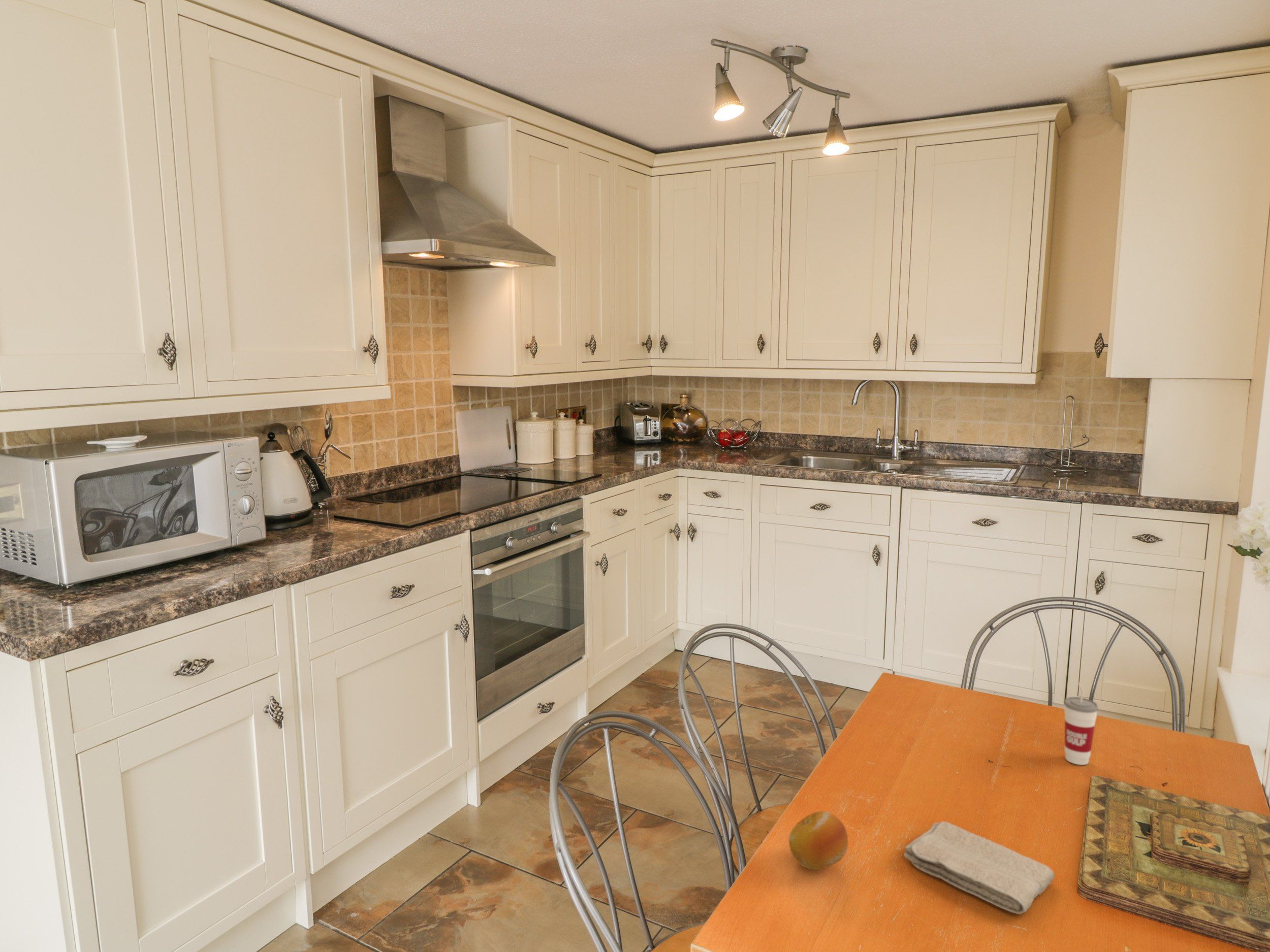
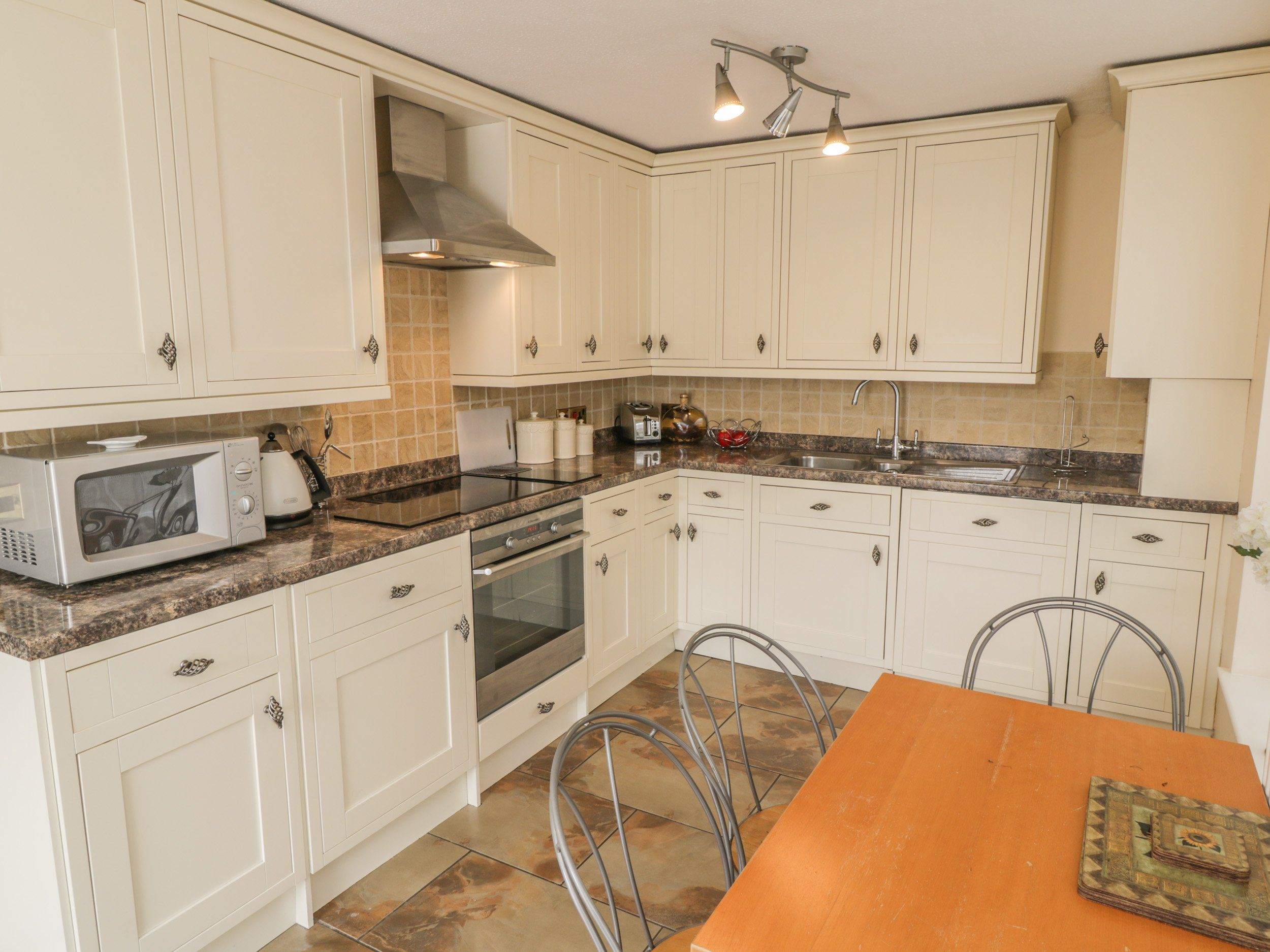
- fruit (818, 840)
- washcloth (977, 863)
- cup (1080, 721)
